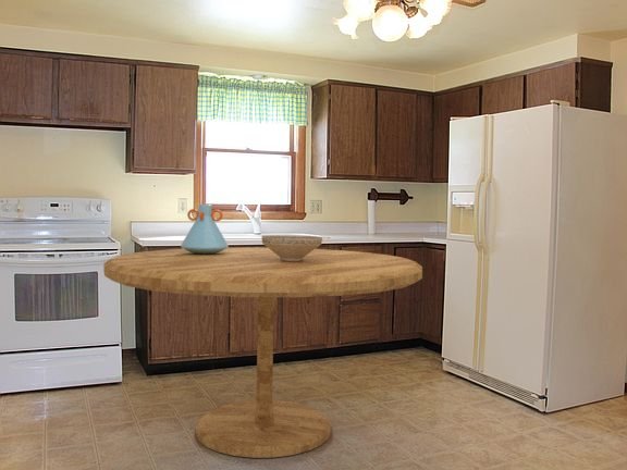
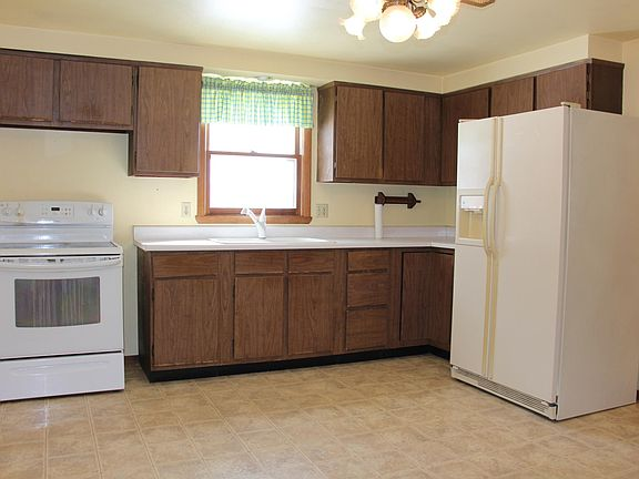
- dining table (265, 344)
- vase (205, 228)
- decorative bowl (292, 247)
